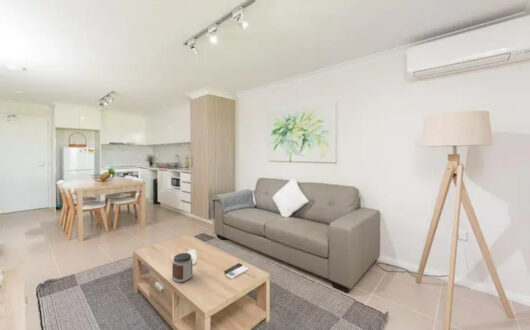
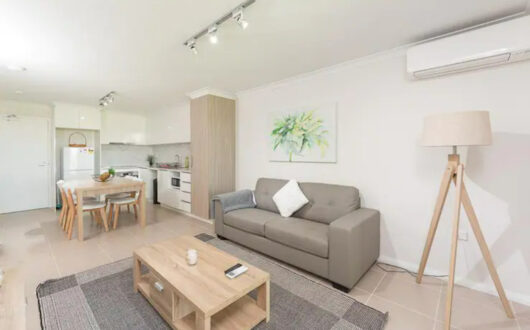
- jar (182, 266)
